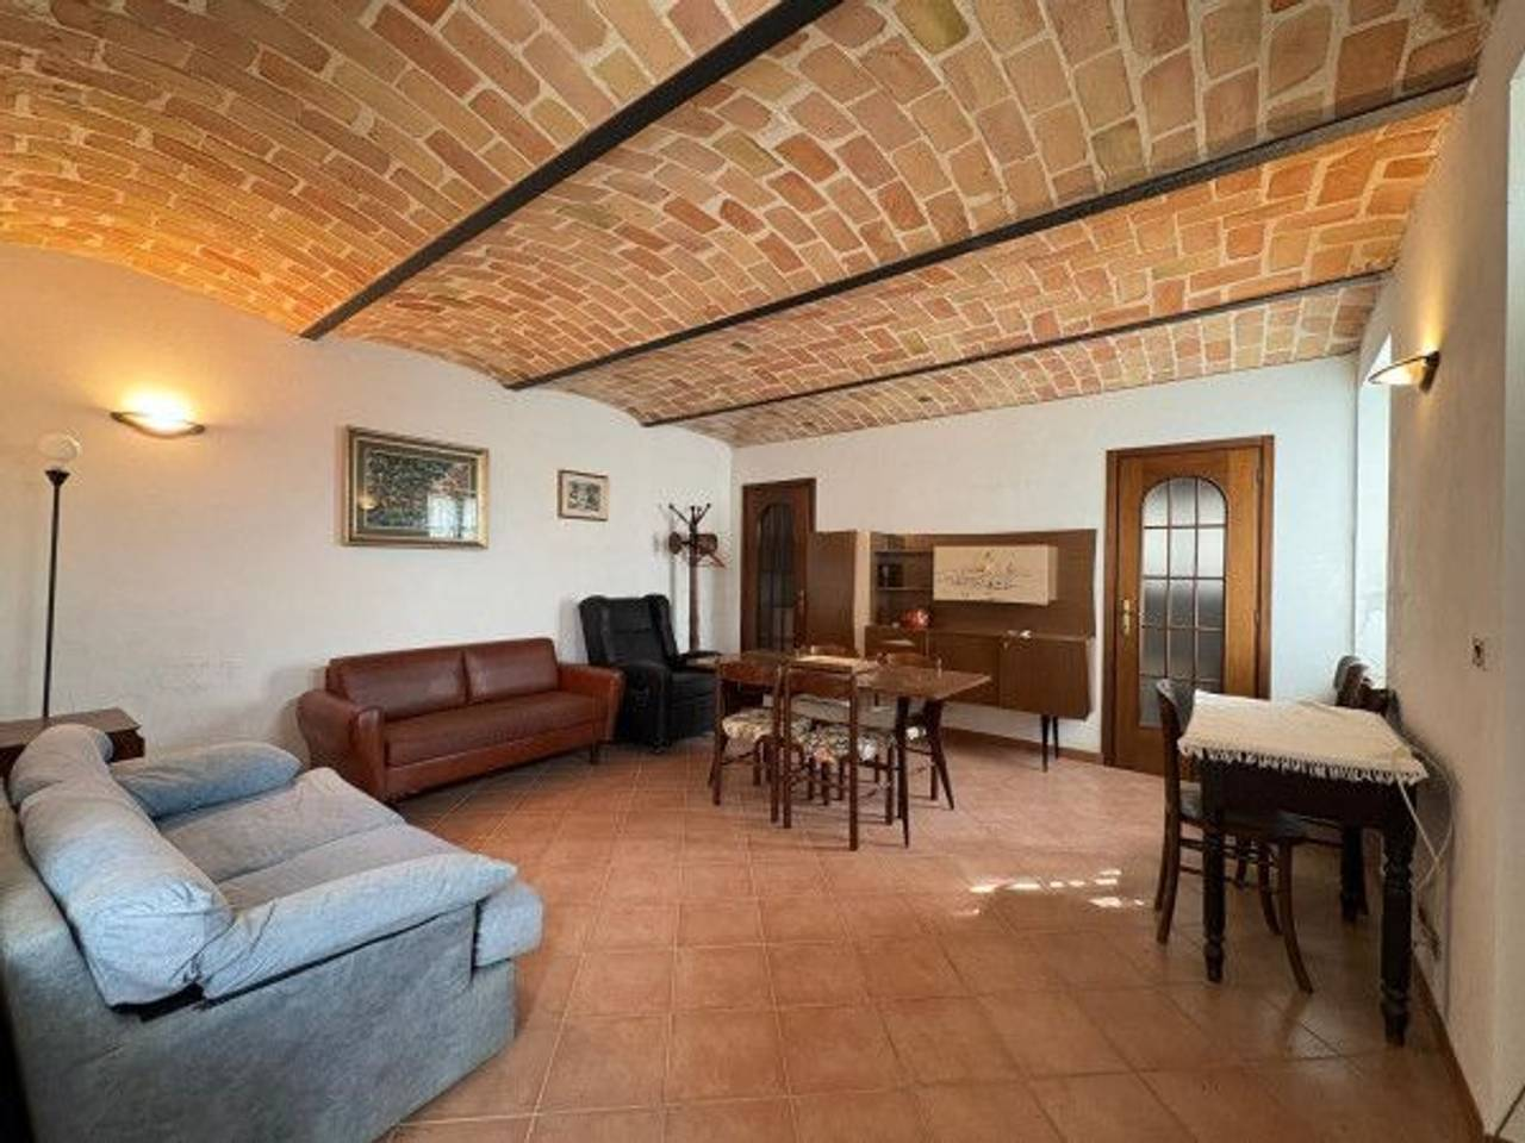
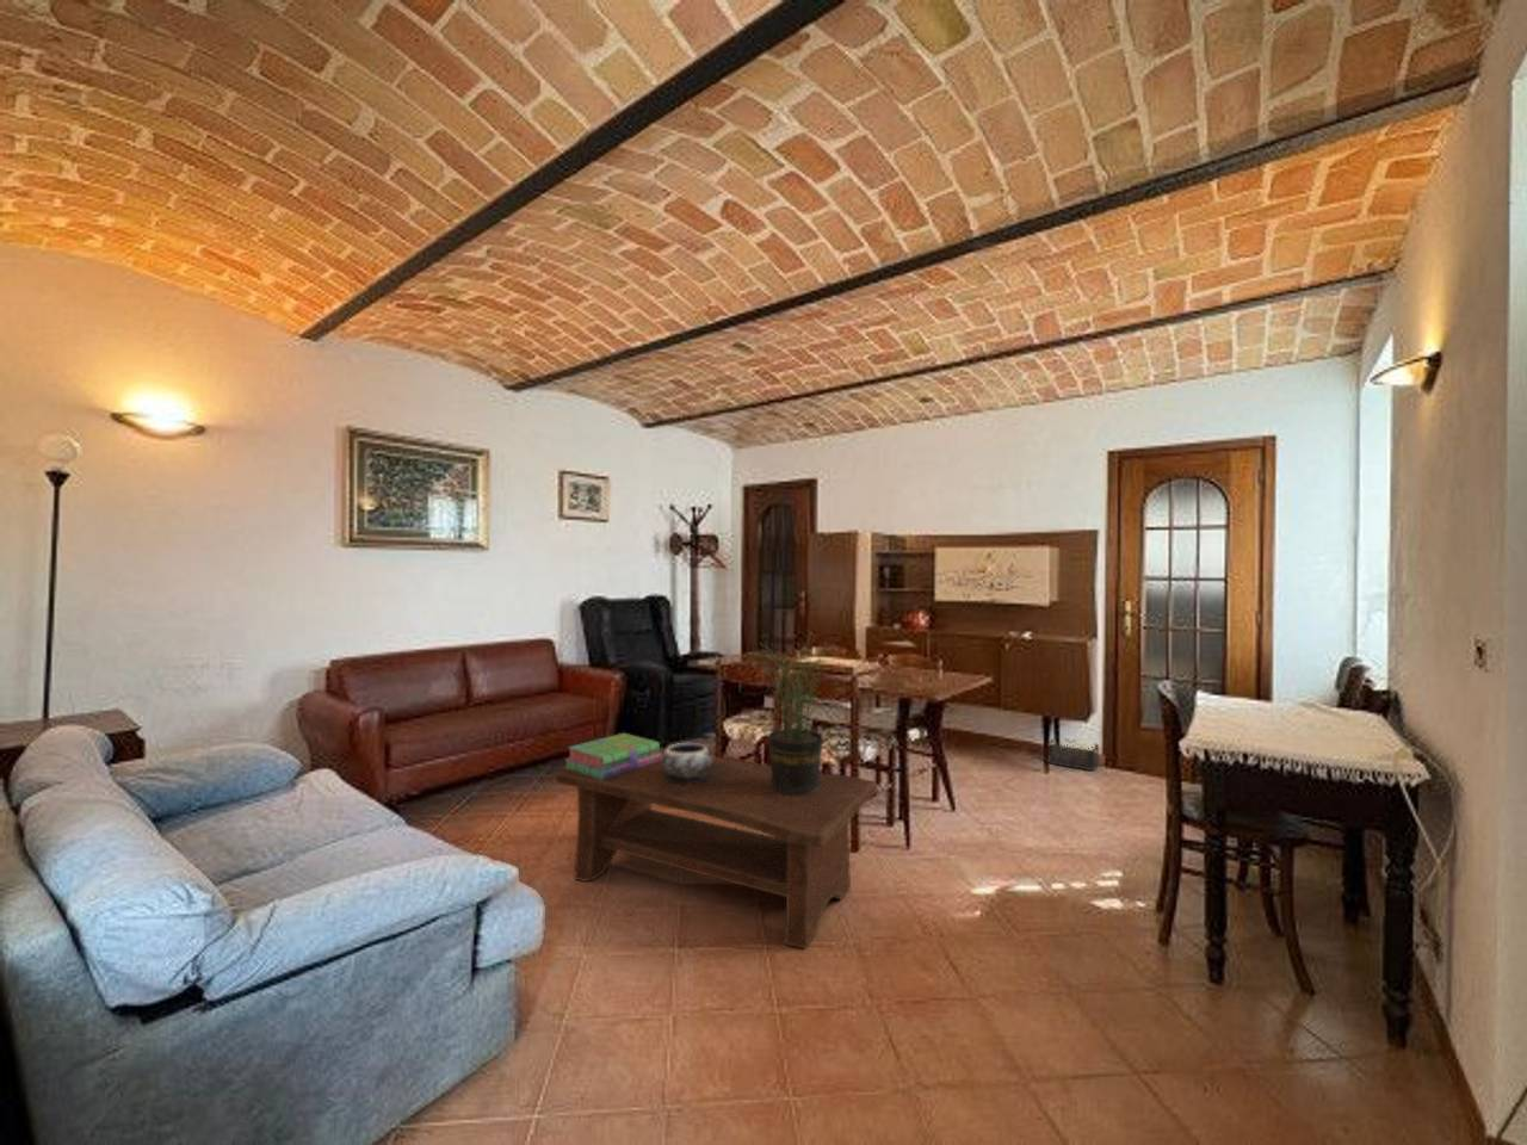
+ potted plant (795, 708)
+ stack of books (613, 754)
+ coffee table (709, 830)
+ decorative bowl (687, 763)
+ storage bin (1073, 753)
